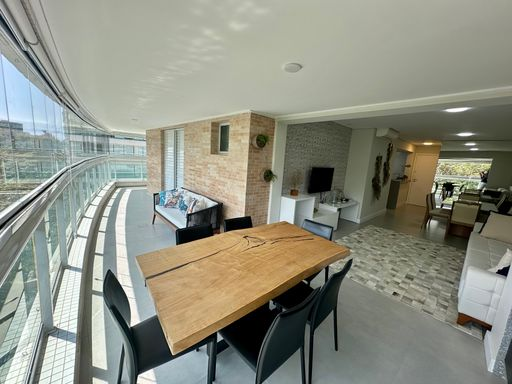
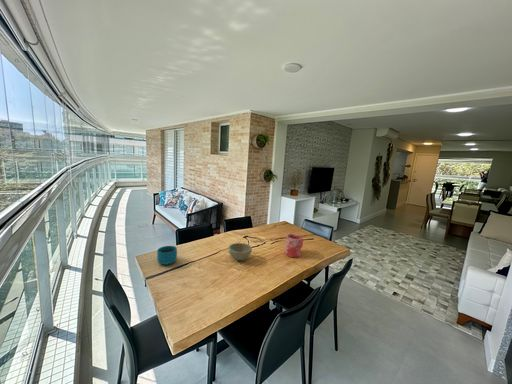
+ cup (166, 254)
+ bowl (239, 253)
+ vase (295, 244)
